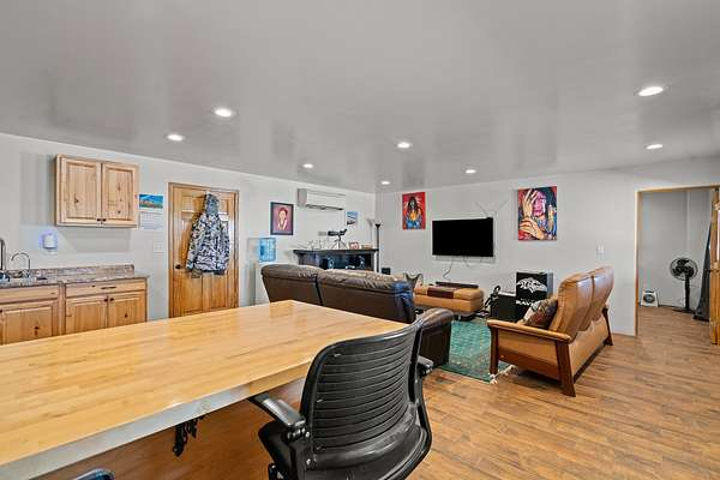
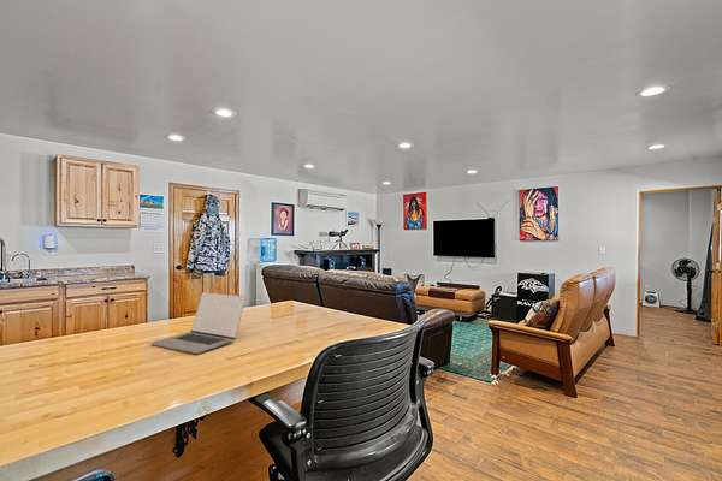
+ laptop (200, 319)
